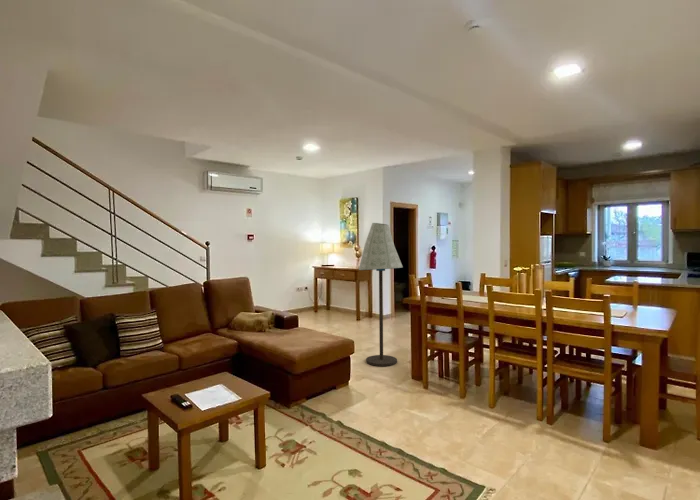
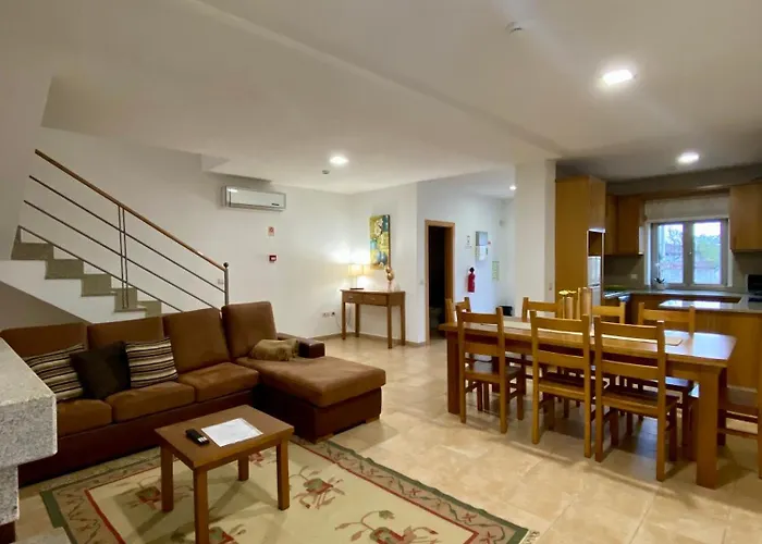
- floor lamp (380, 292)
